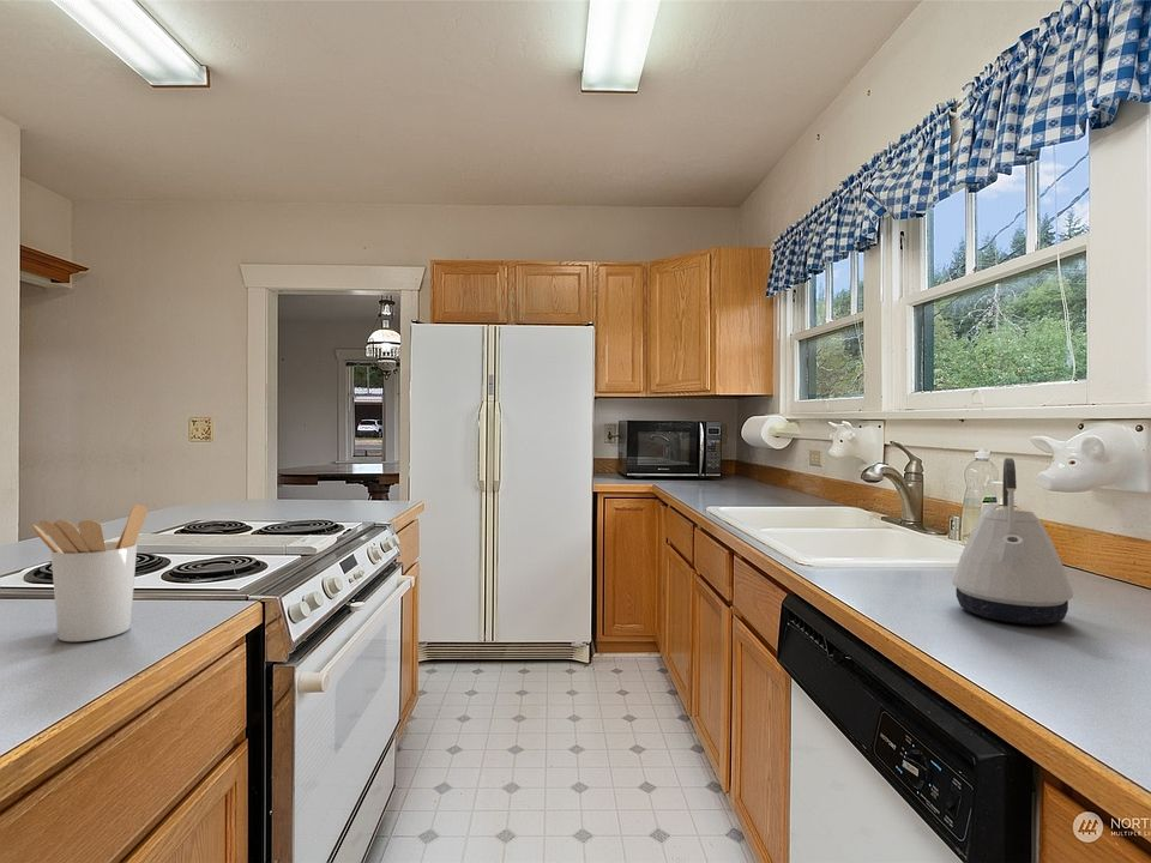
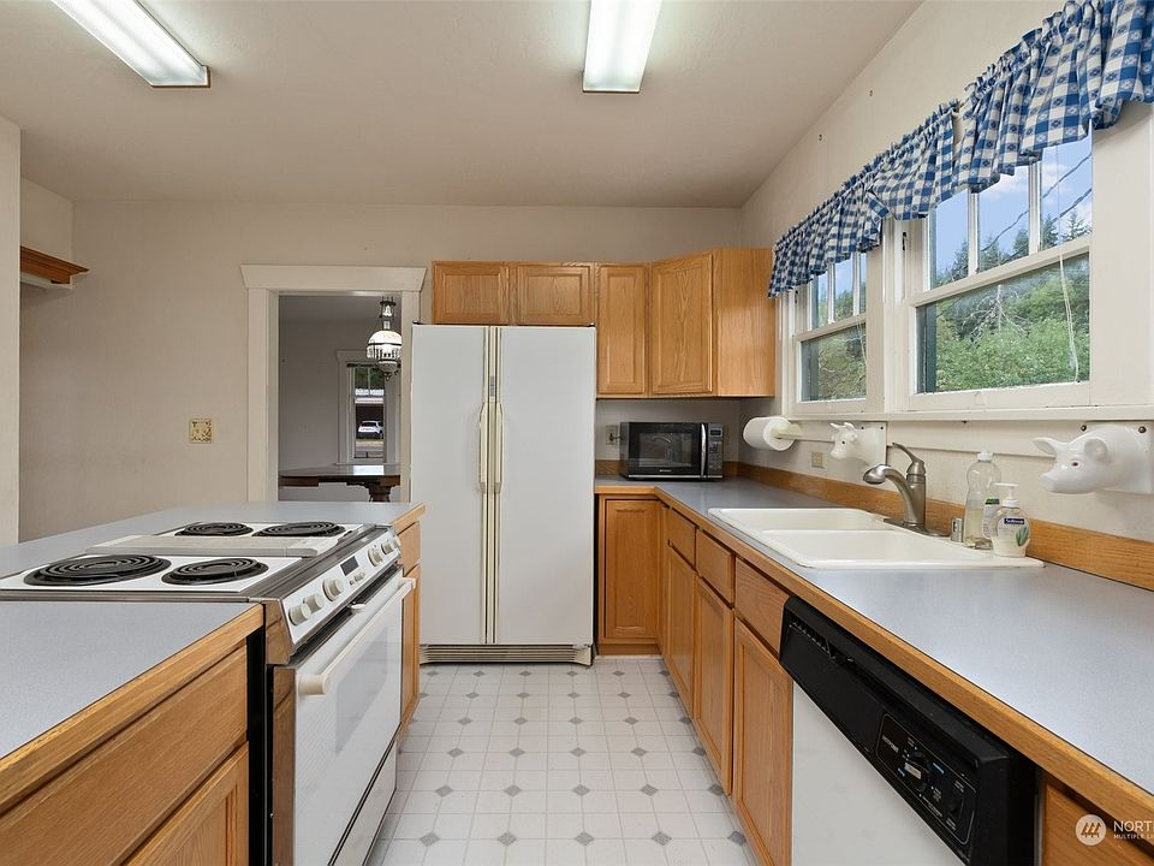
- utensil holder (88, 572)
- kettle (1010, 536)
